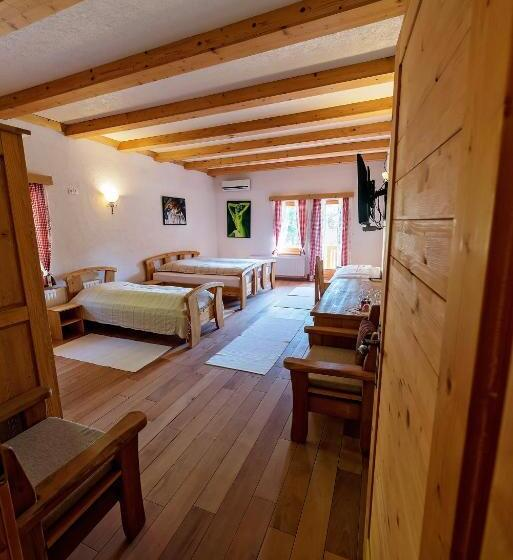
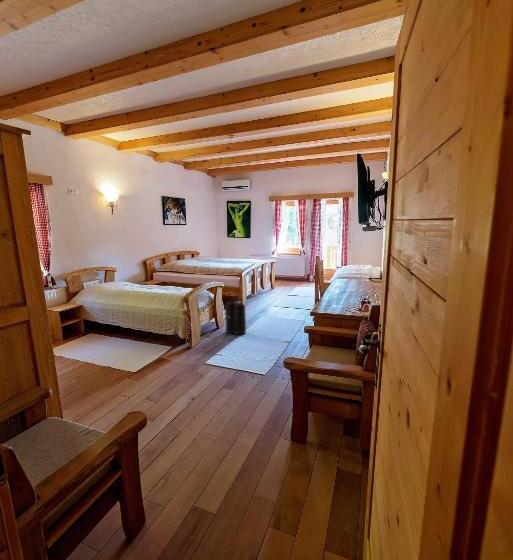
+ backpack (233, 317)
